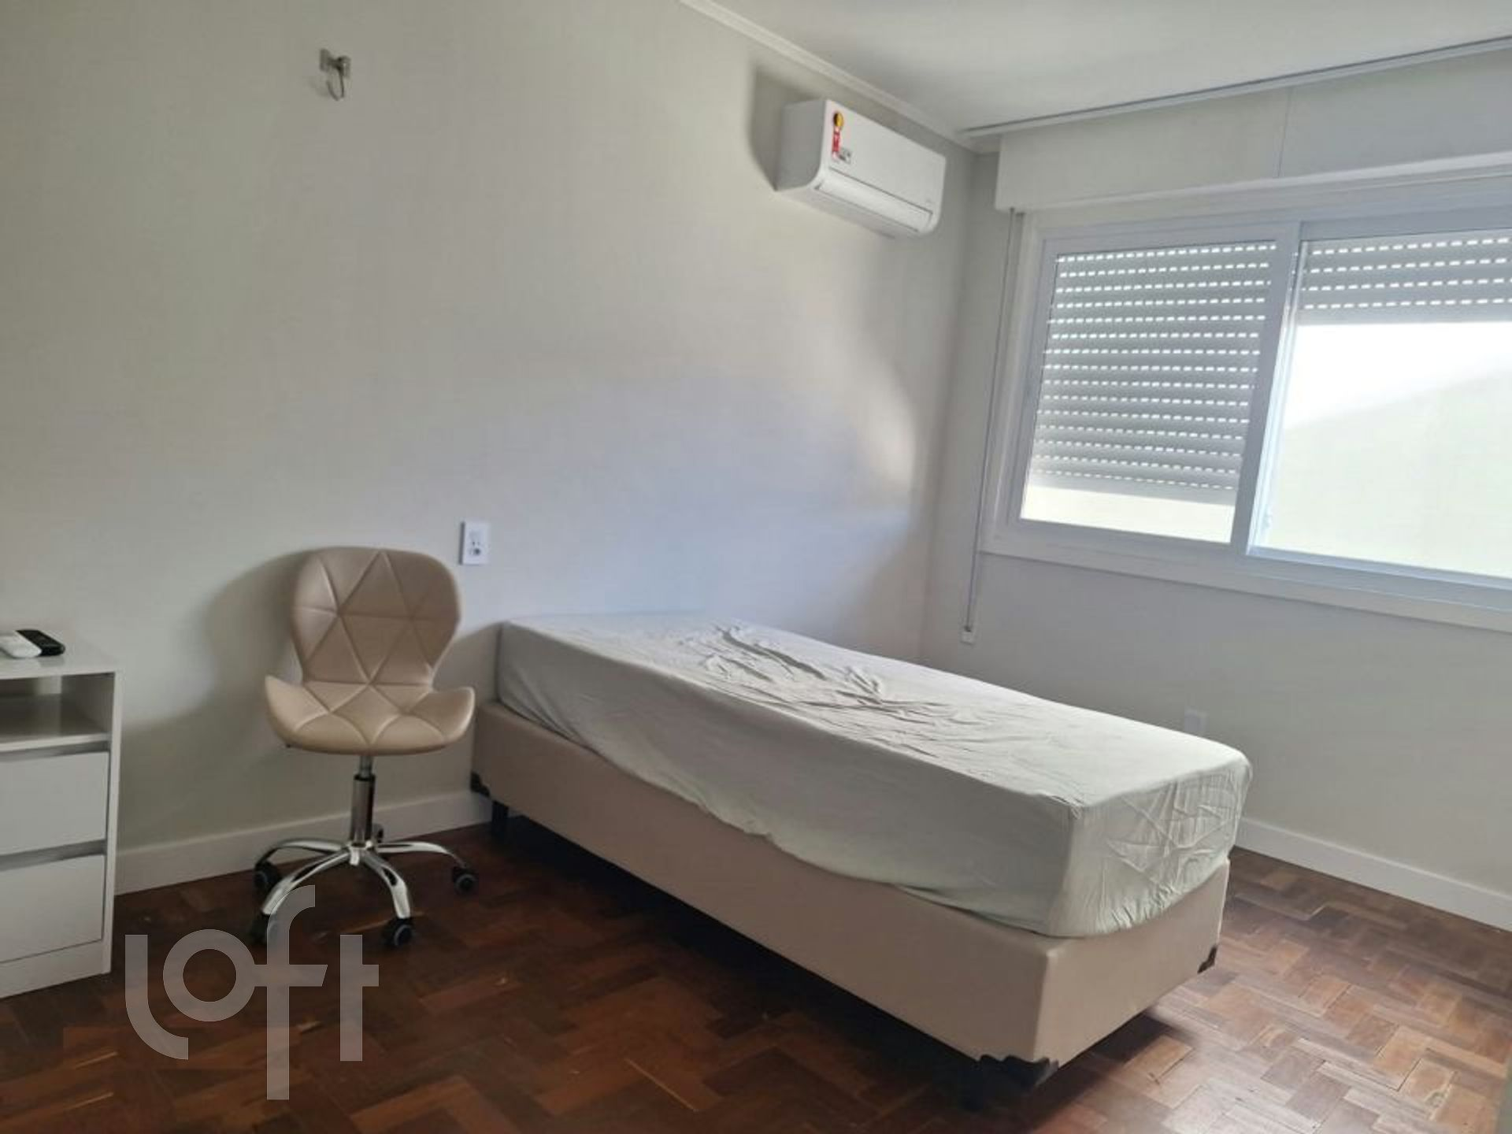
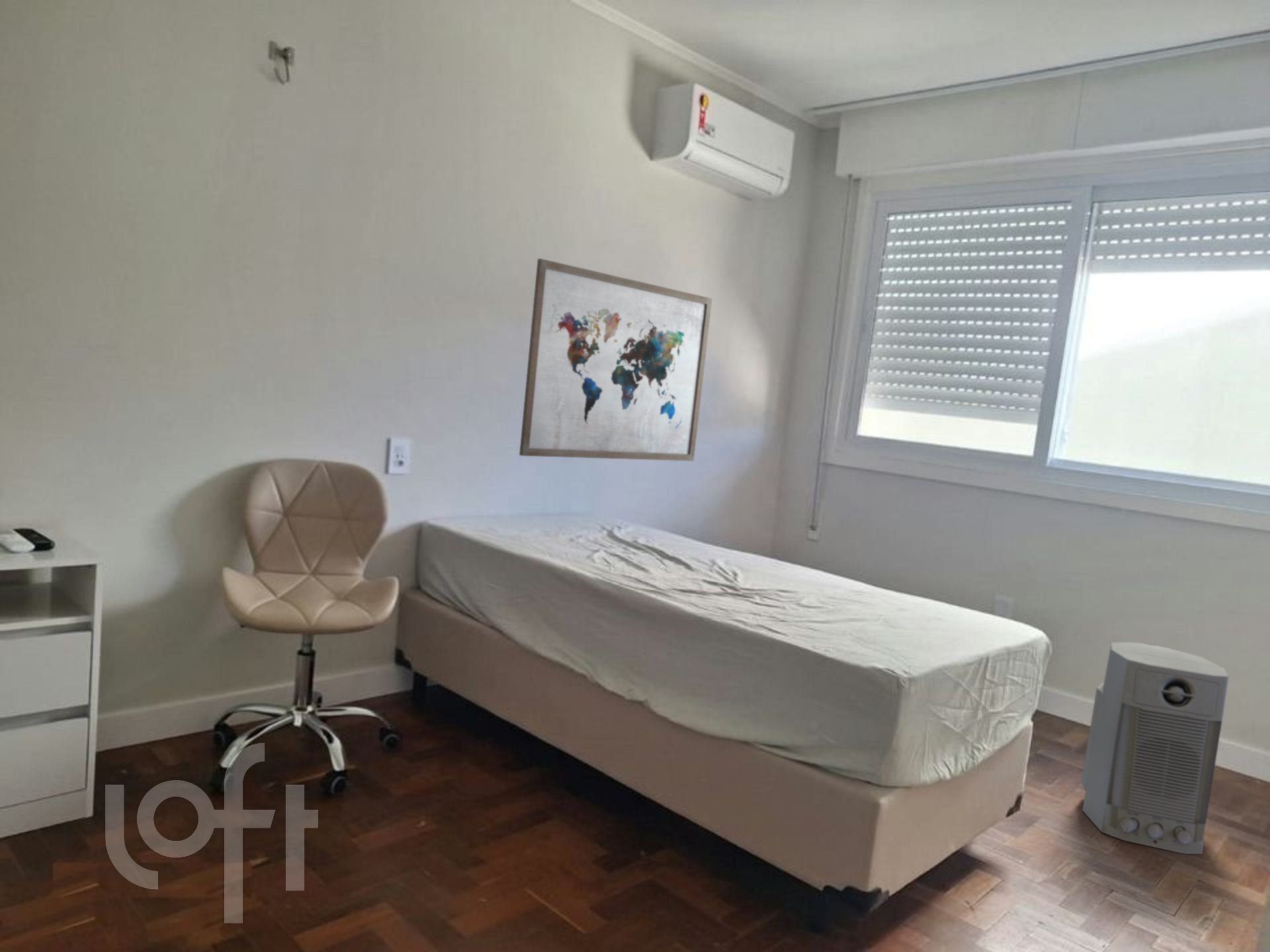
+ wall art (624, 370)
+ air purifier (1151, 740)
